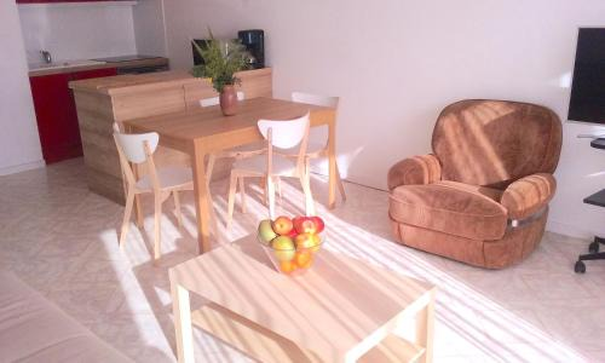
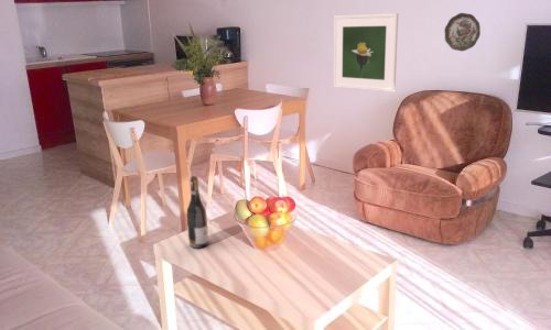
+ wine bottle (196, 211)
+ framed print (363, 52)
+ decorative plate (462, 32)
